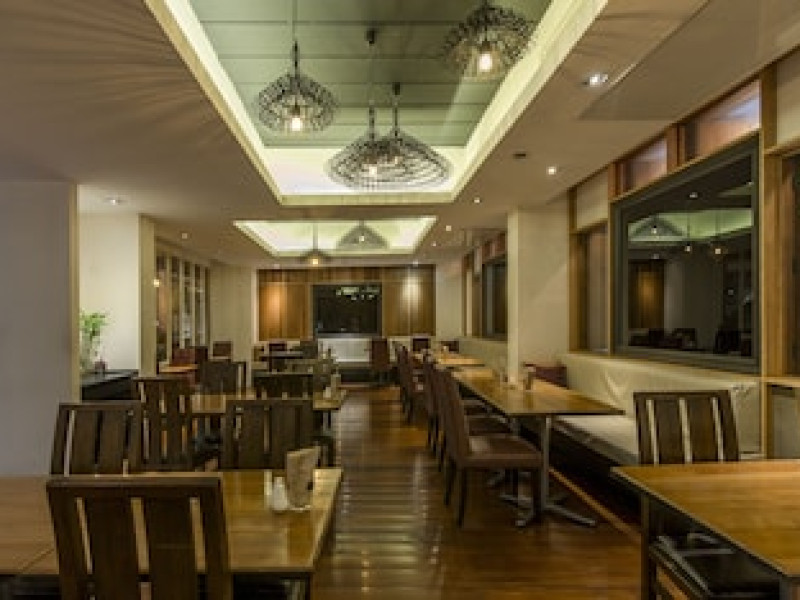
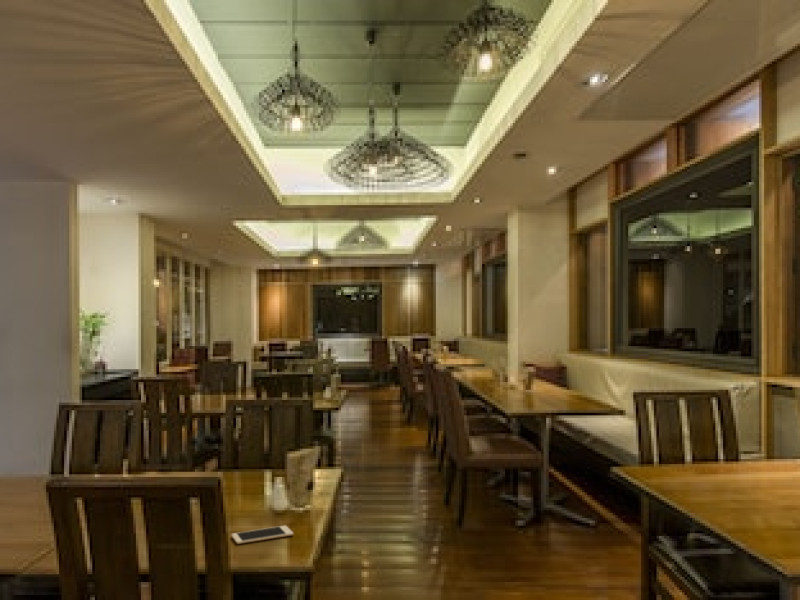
+ cell phone (262, 534)
